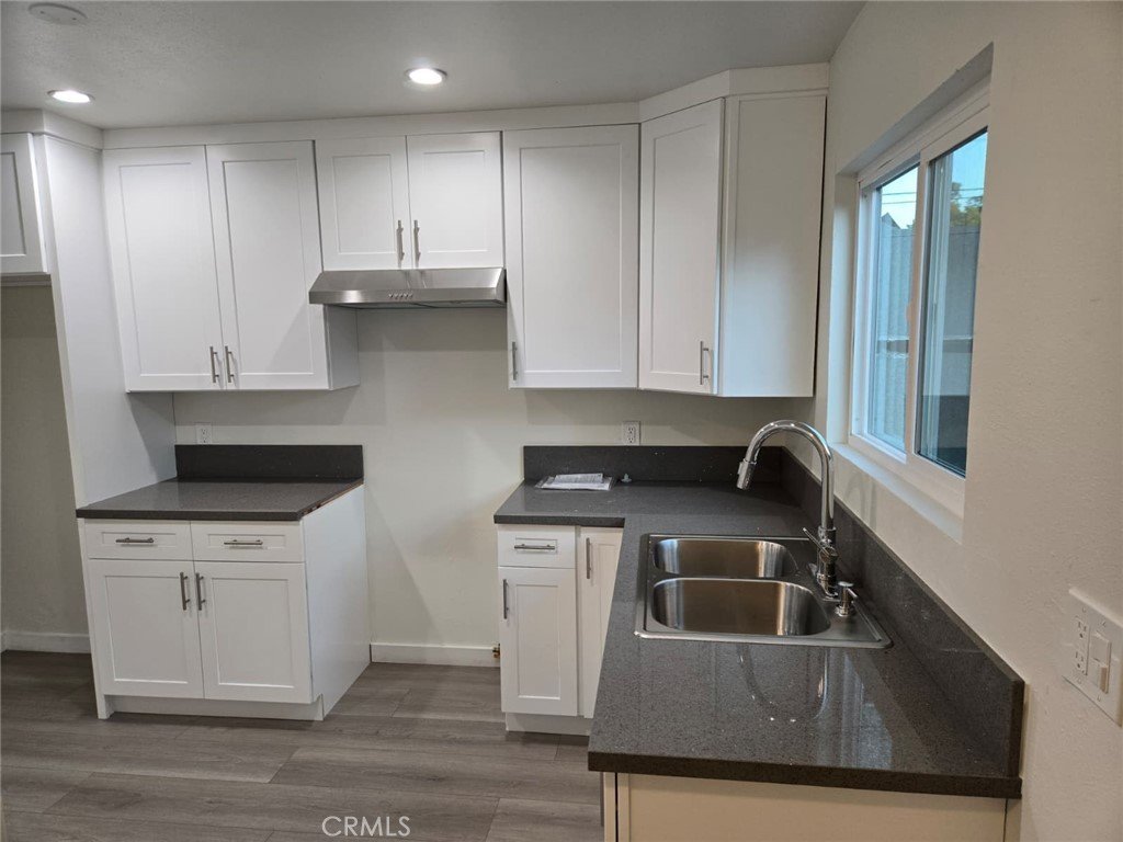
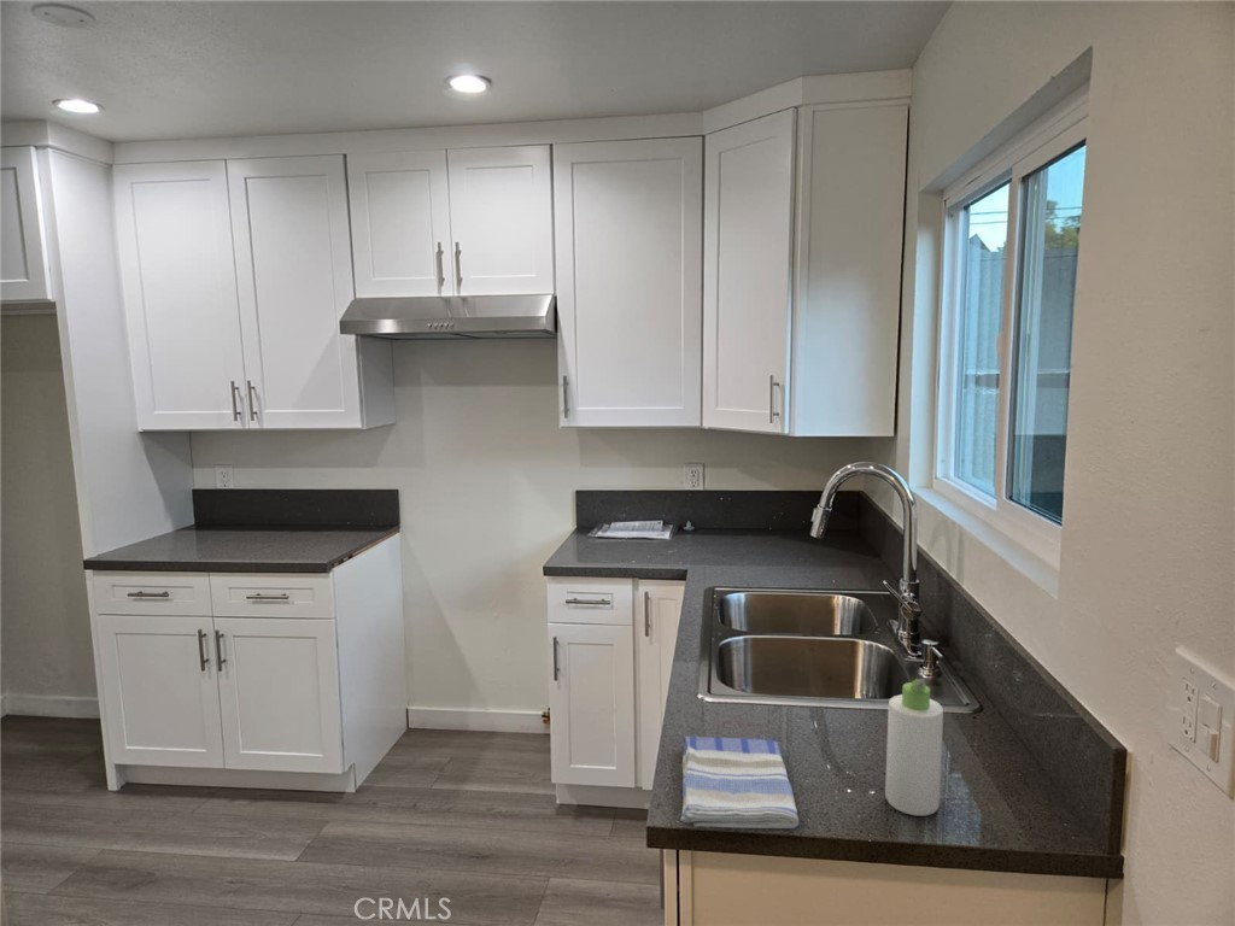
+ bottle (914, 737)
+ dish towel (734, 776)
